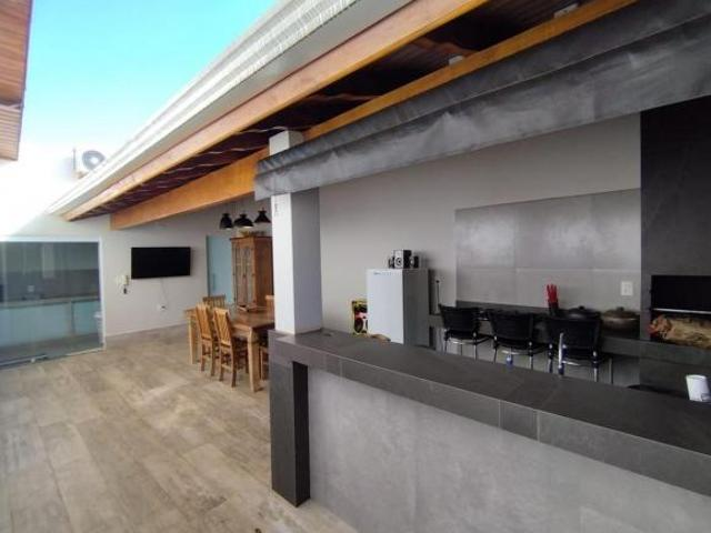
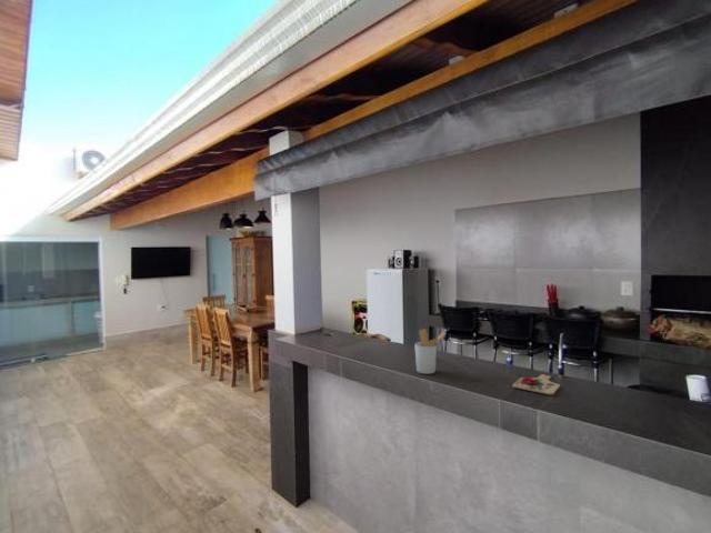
+ utensil holder (431, 350)
+ cutting board (539, 380)
